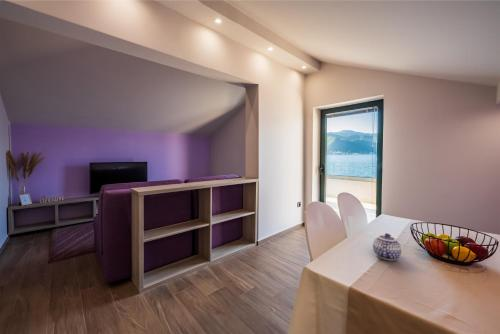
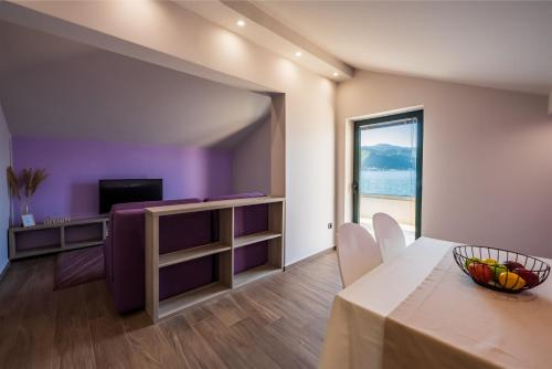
- teapot (386, 245)
